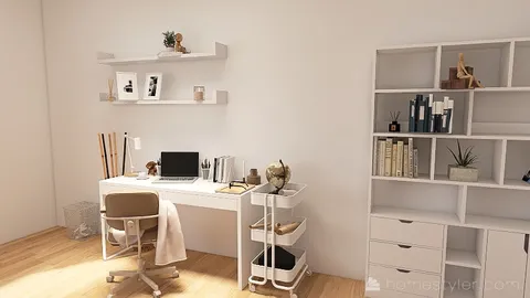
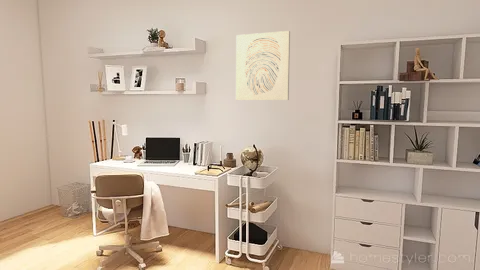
+ wall art (262, 67)
